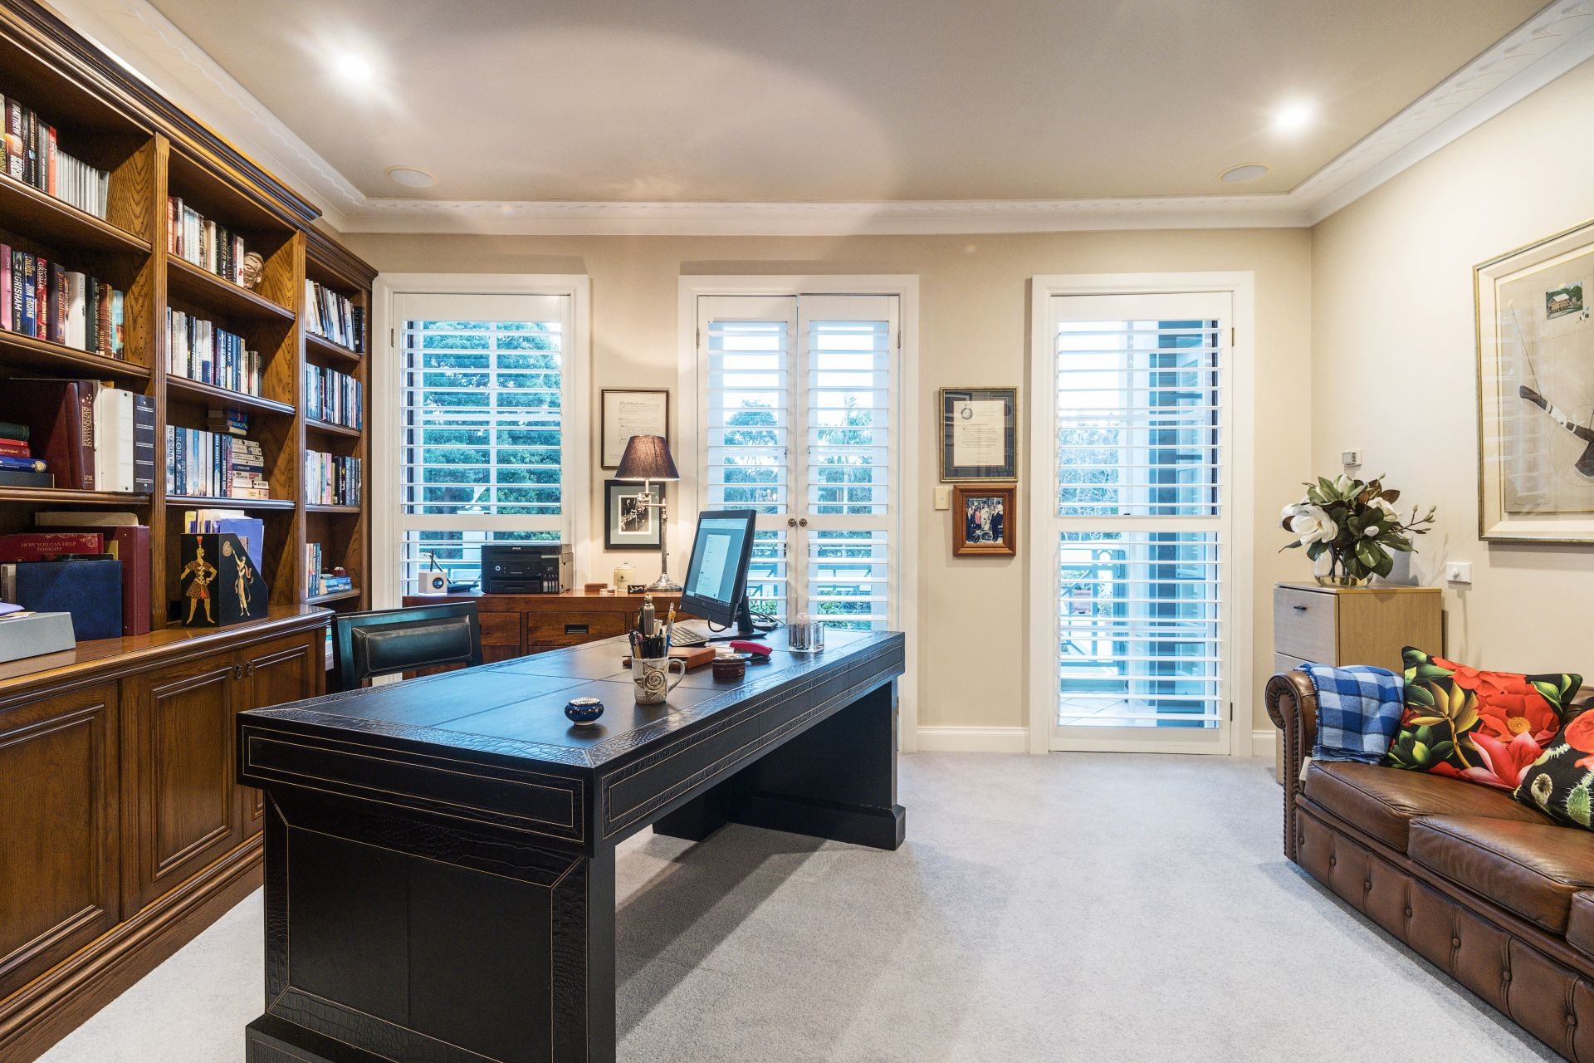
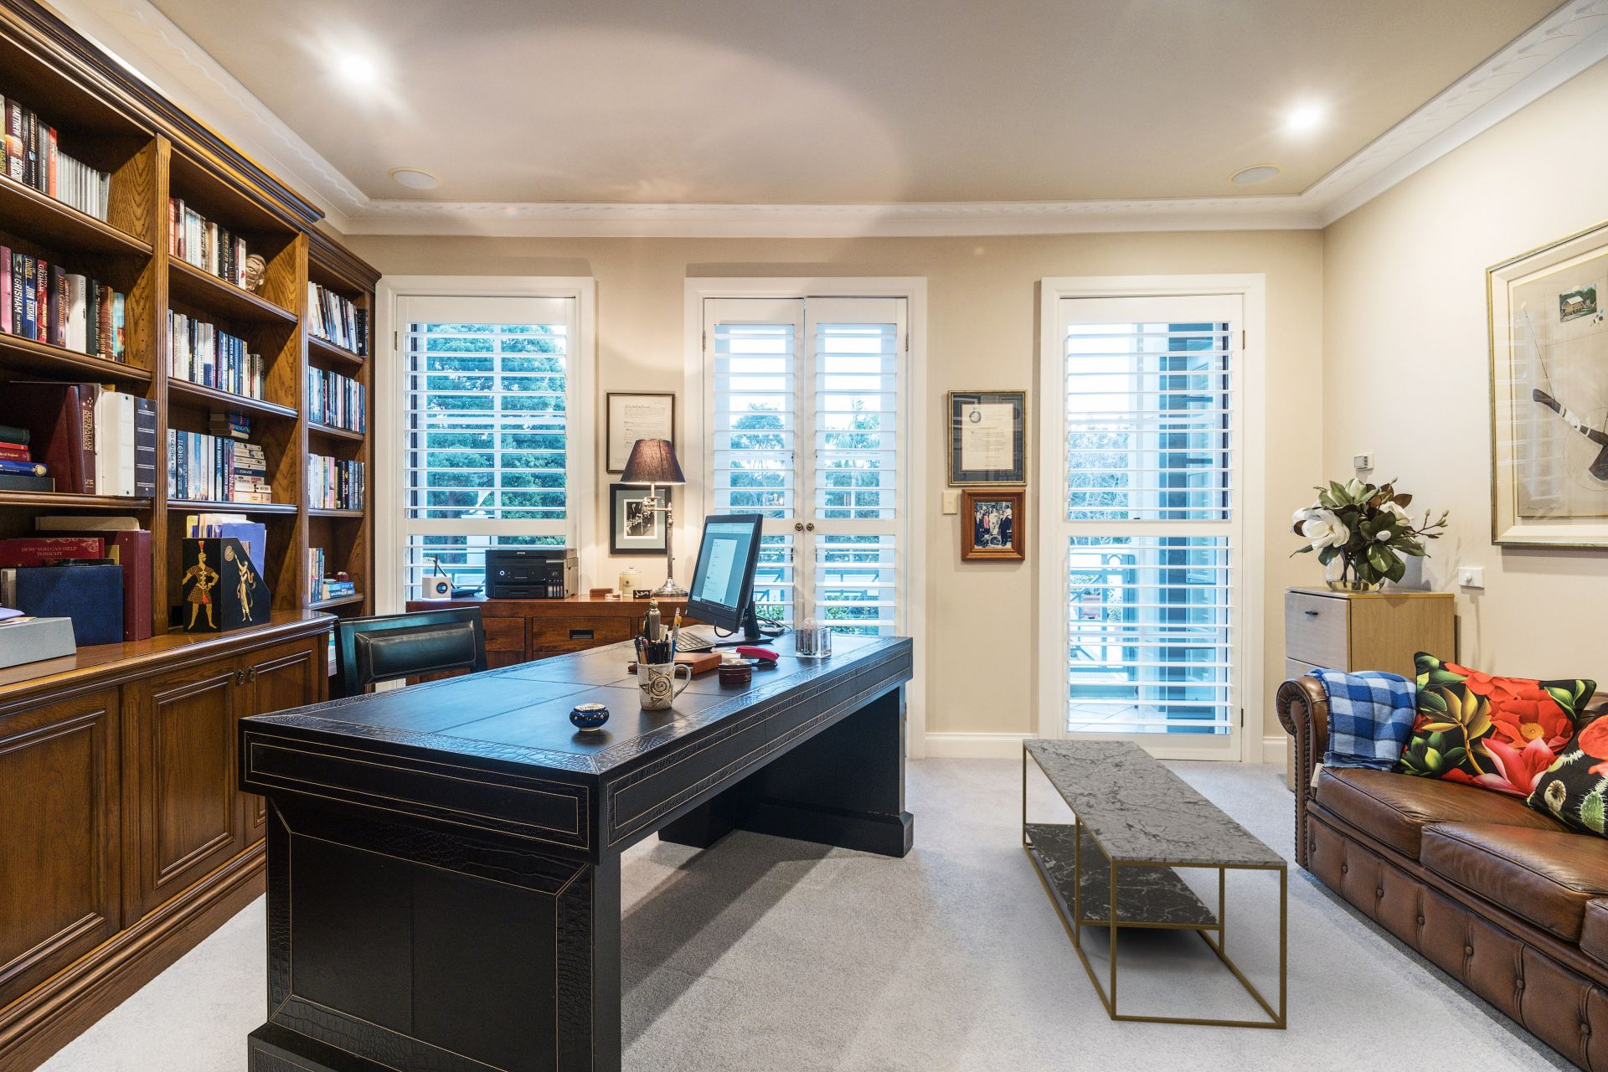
+ coffee table (1123, 851)
